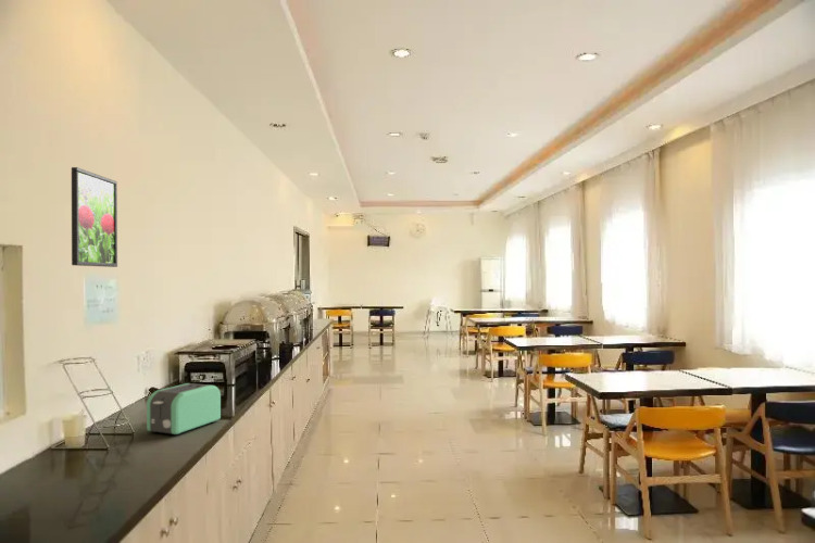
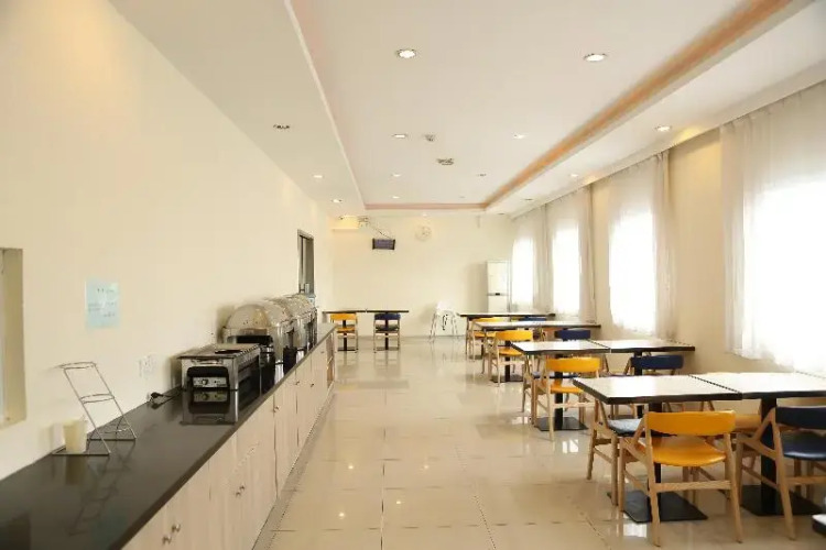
- toaster (185, 407)
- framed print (96, 220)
